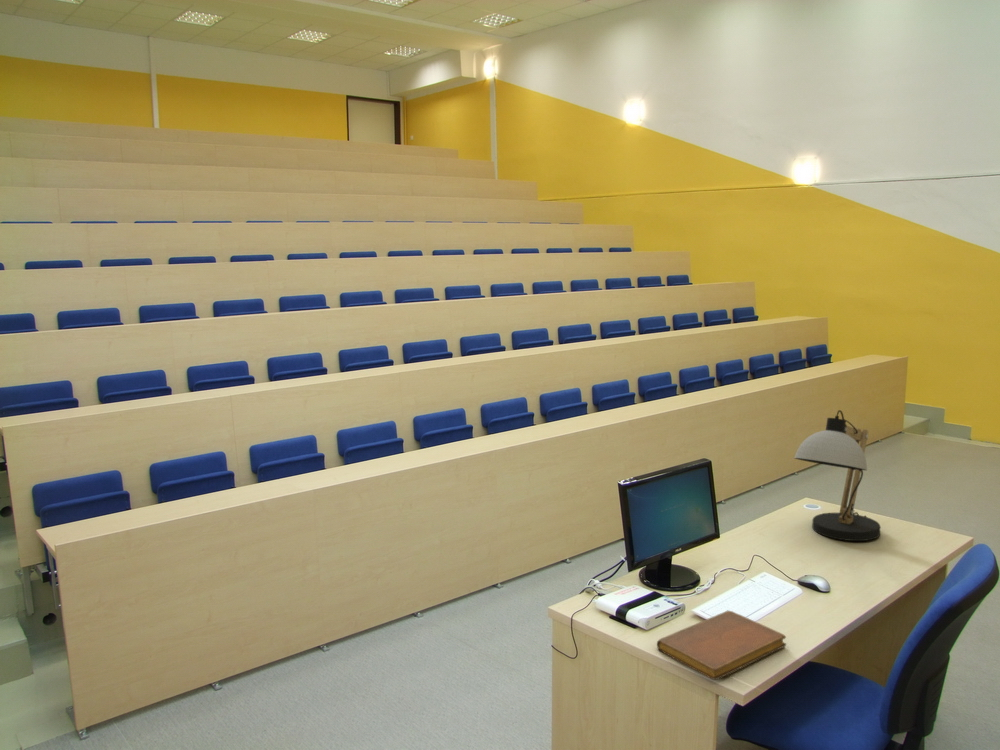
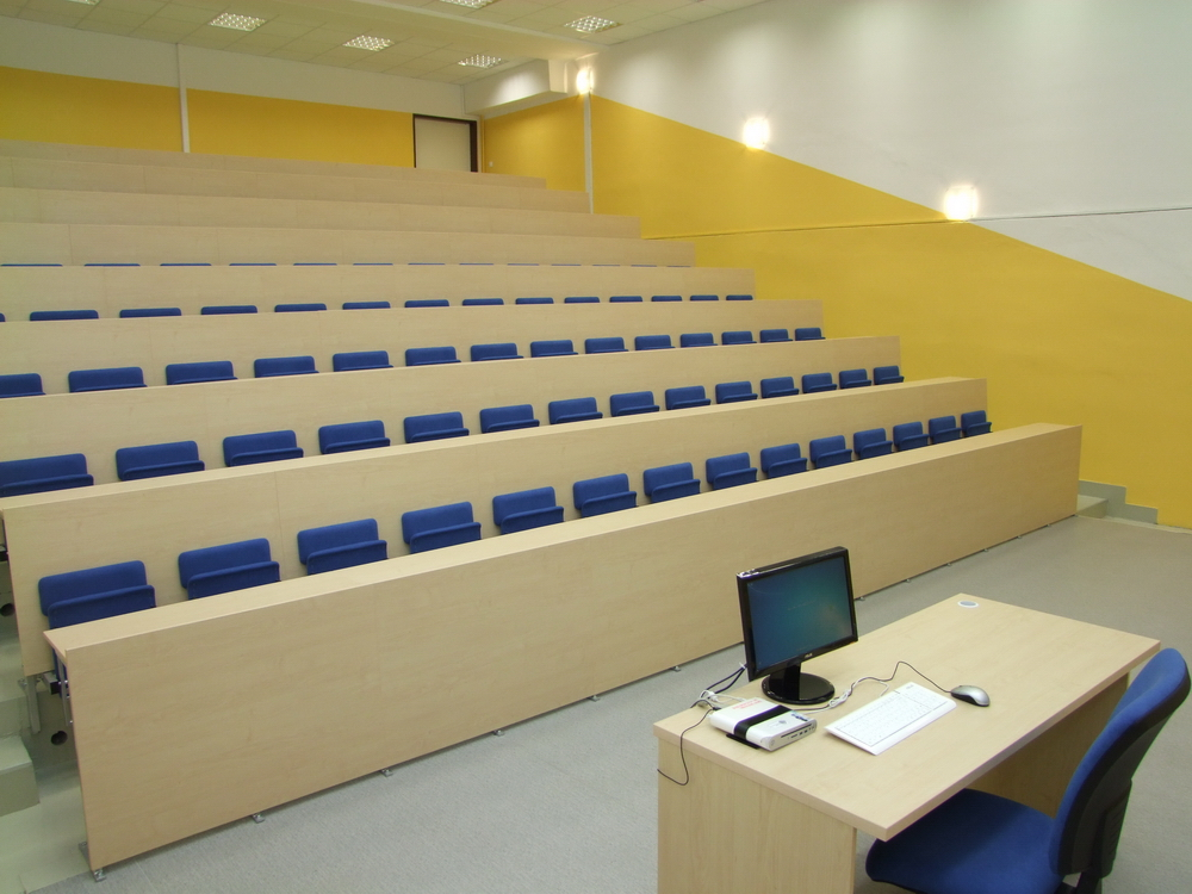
- notebook (721, 642)
- desk lamp (843, 467)
